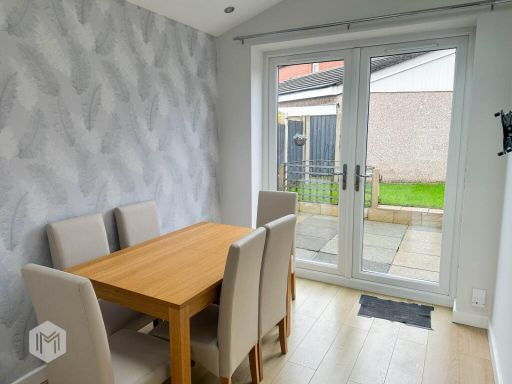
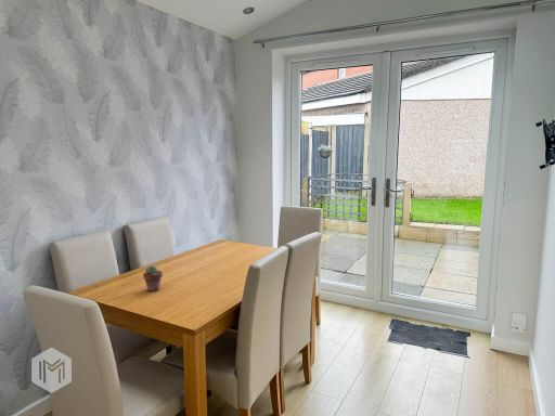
+ potted succulent (153, 277)
